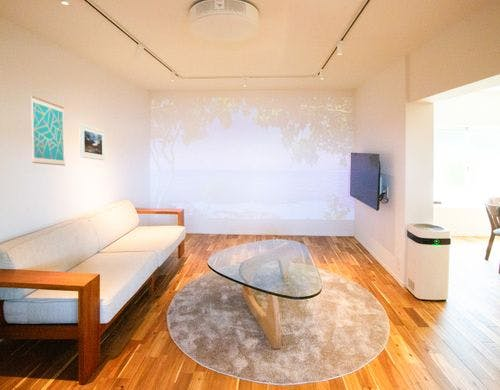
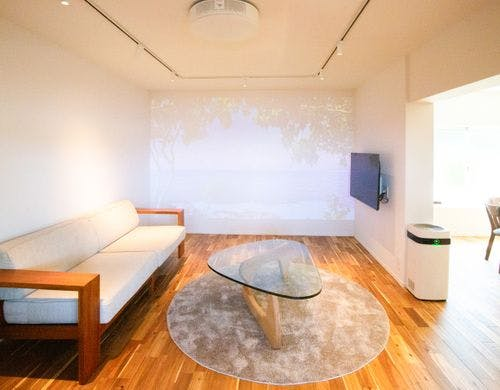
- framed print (93, 143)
- wall art (49, 133)
